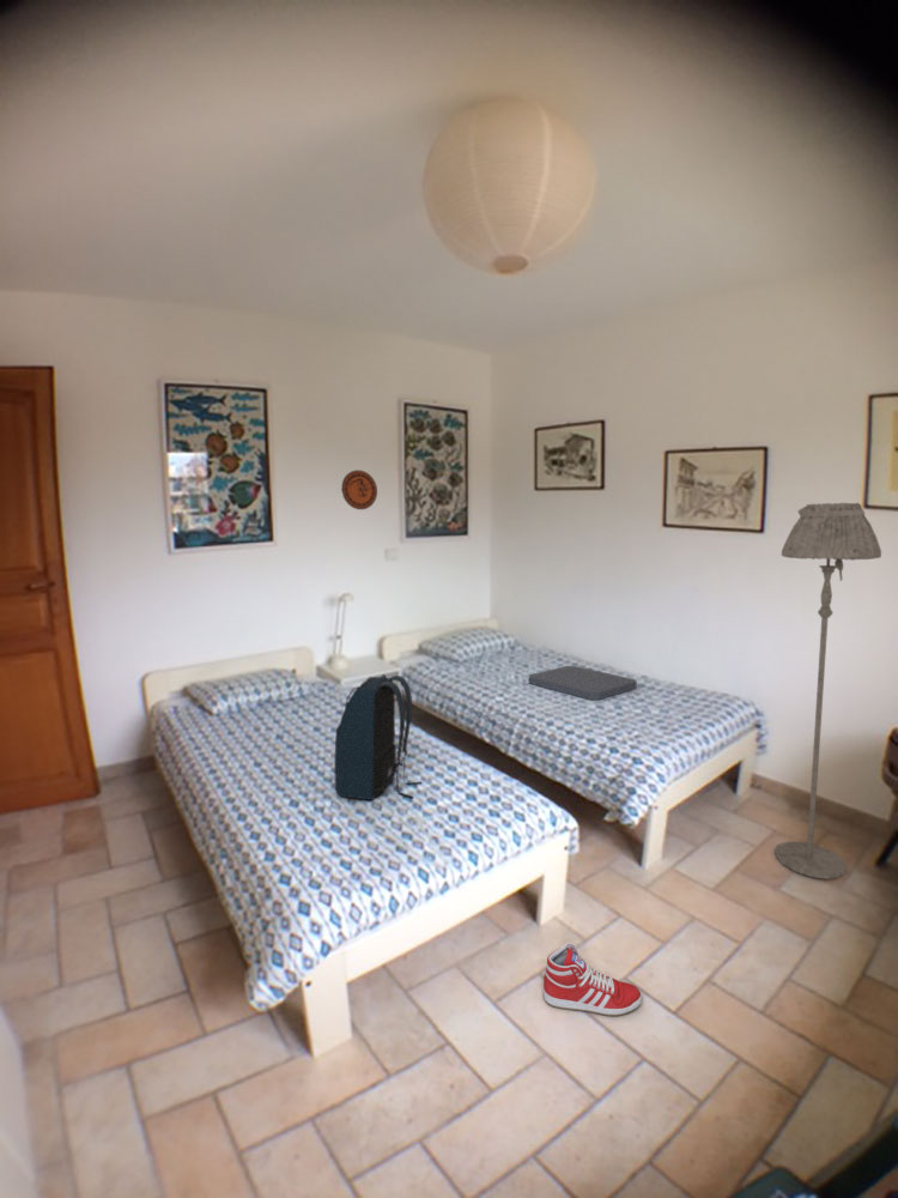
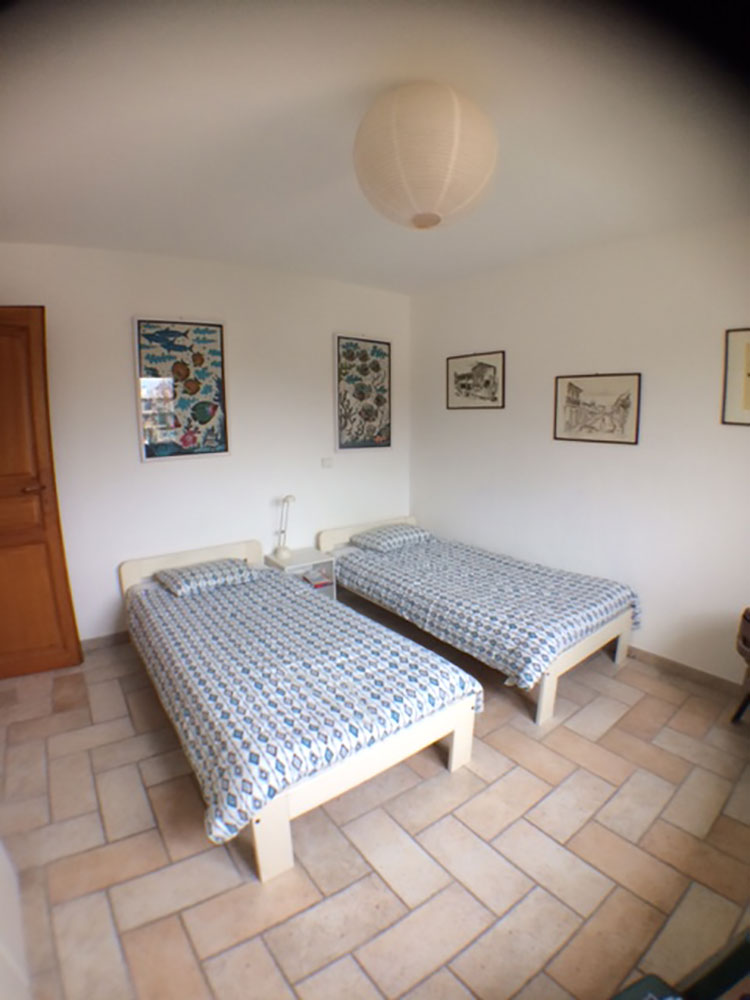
- floor lamp (820, 689)
- backpack (378, 731)
- cushion (581, 680)
- decorative plate (359, 490)
- sneaker (591, 976)
